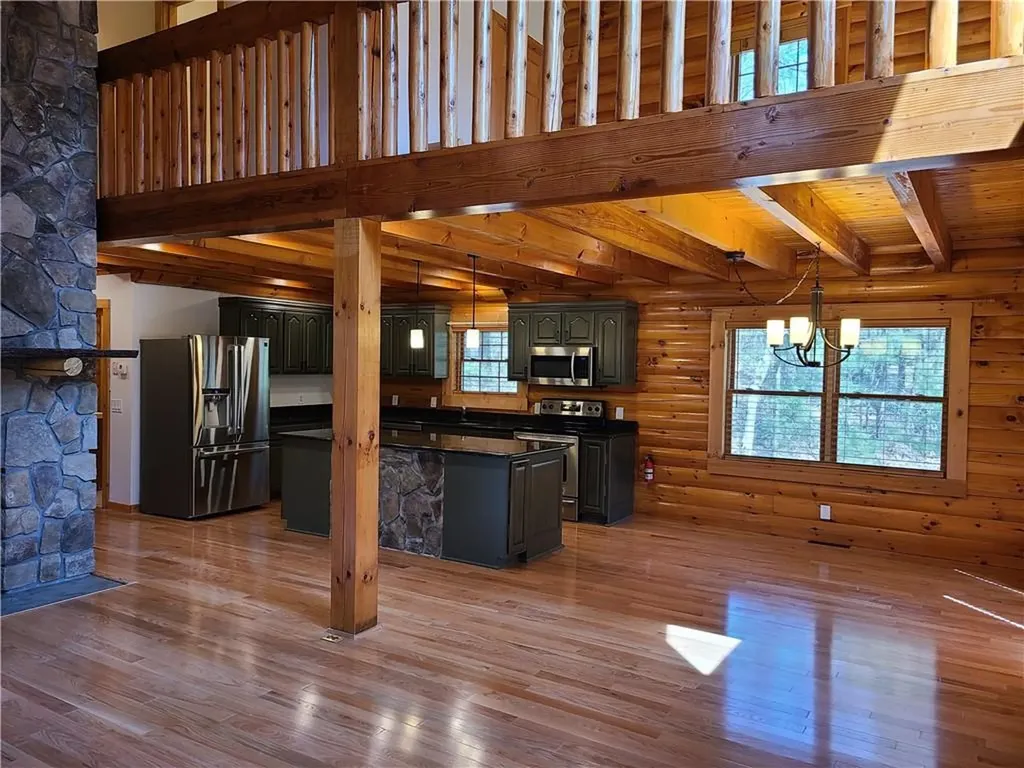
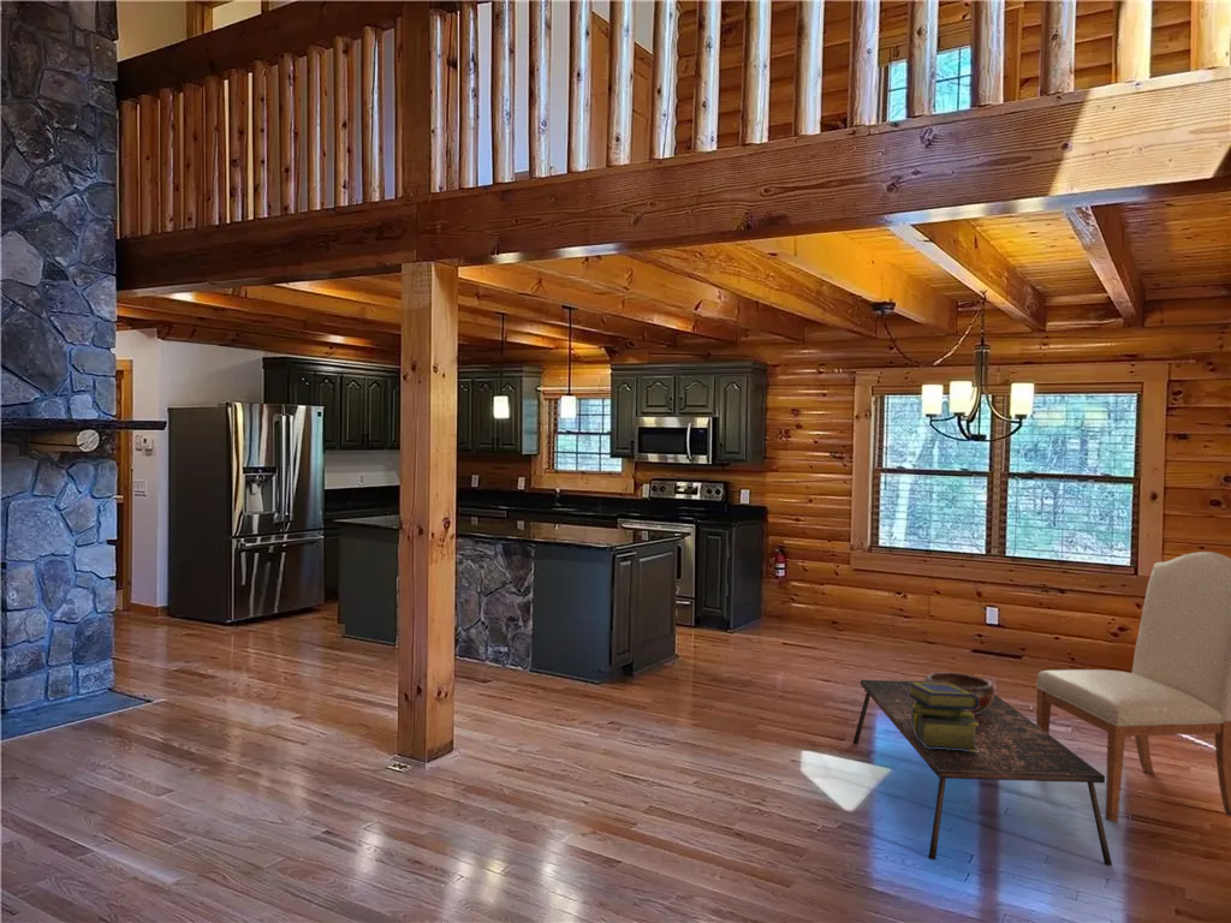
+ stack of books (940, 711)
+ coffee table (962, 756)
+ decorative bowl (962, 689)
+ chair (1146, 673)
